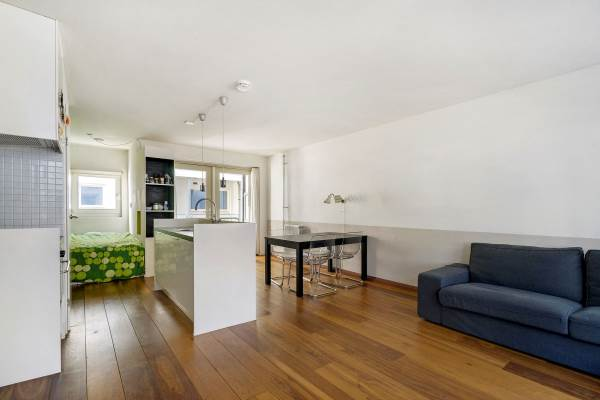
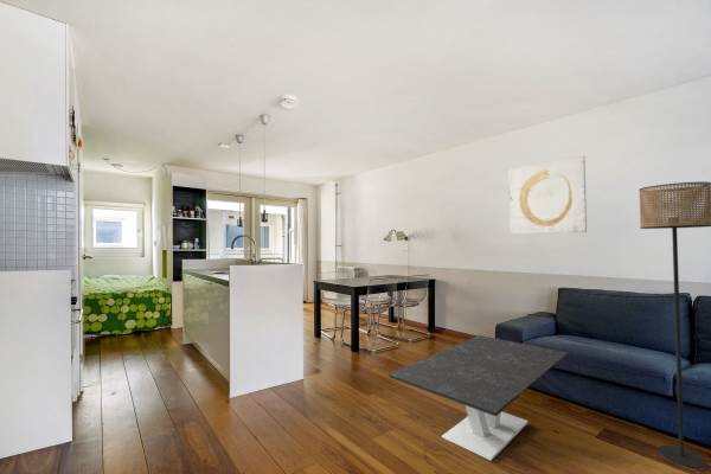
+ coffee table (485, 396)
+ wall art (544, 198)
+ floor lamp (677, 320)
